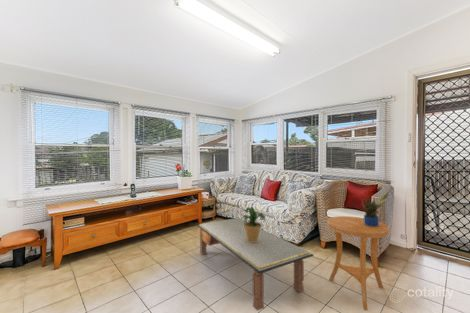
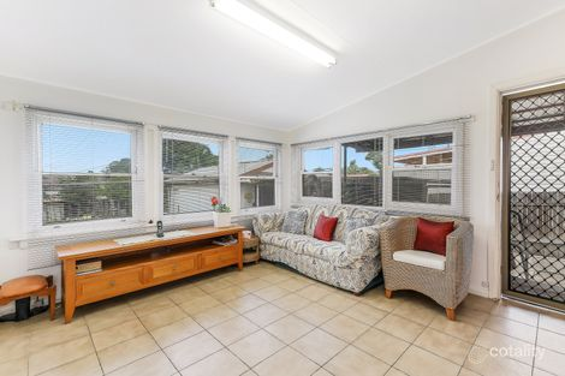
- potted plant (252, 224)
- potted plant (374, 207)
- side table (360, 256)
- coffee table (246, 252)
